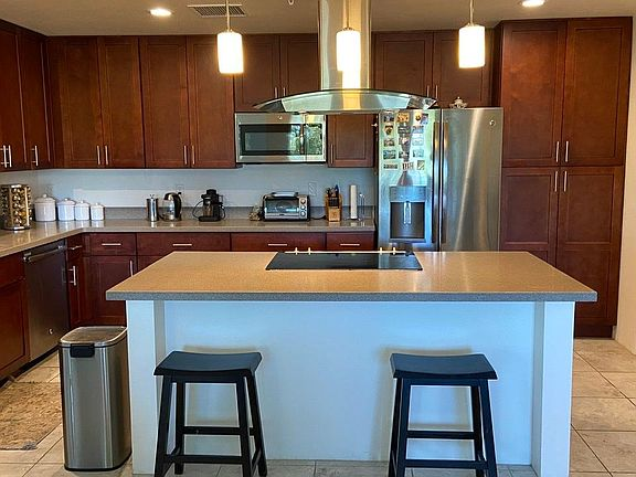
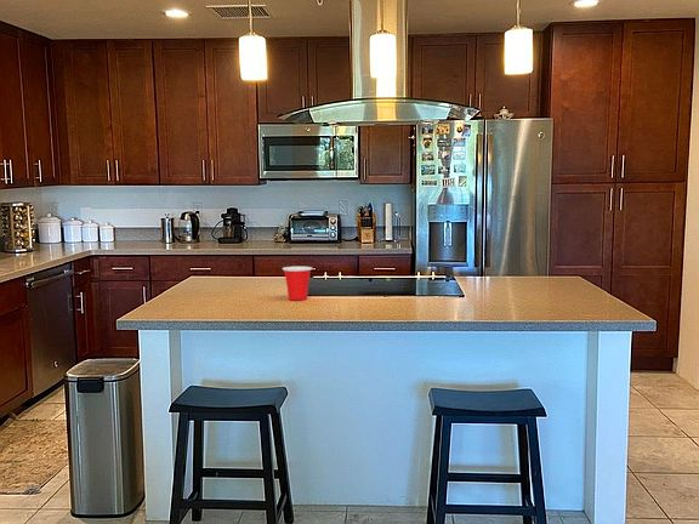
+ cup (297, 283)
